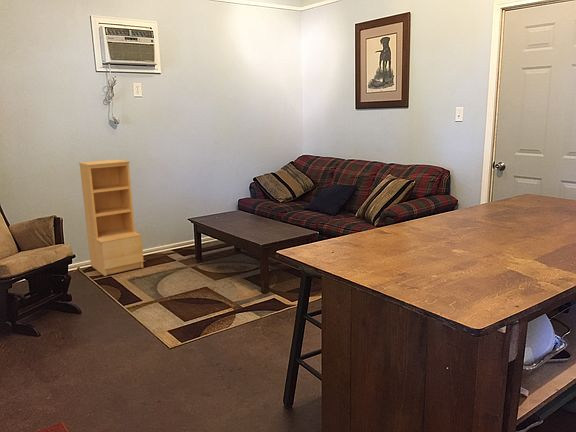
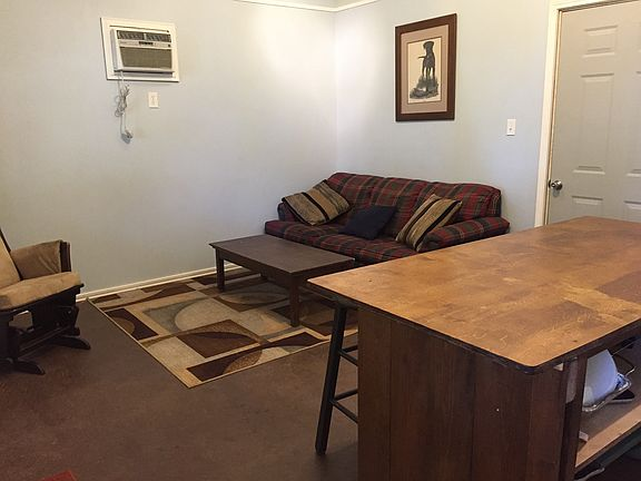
- bookshelf (112, 215)
